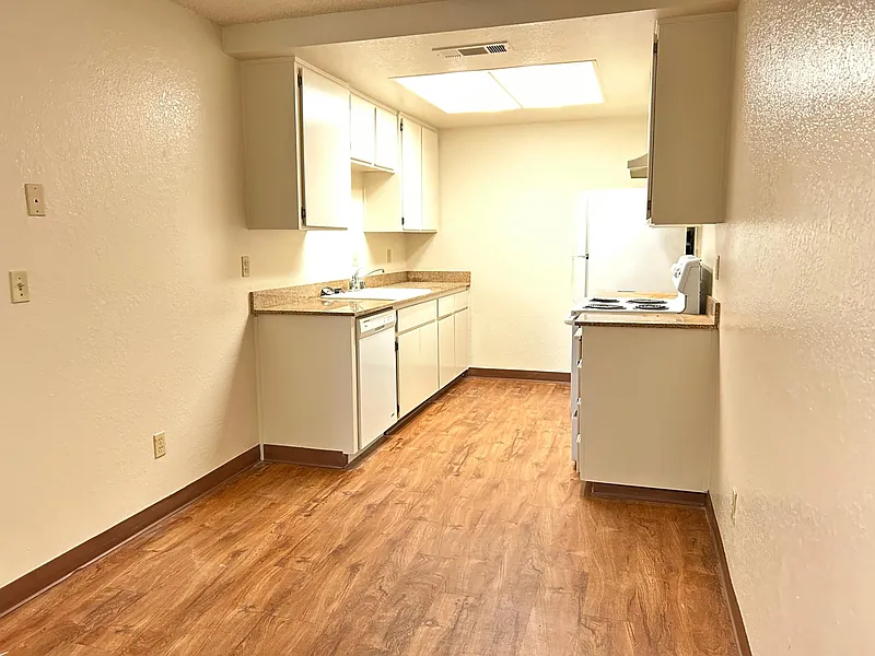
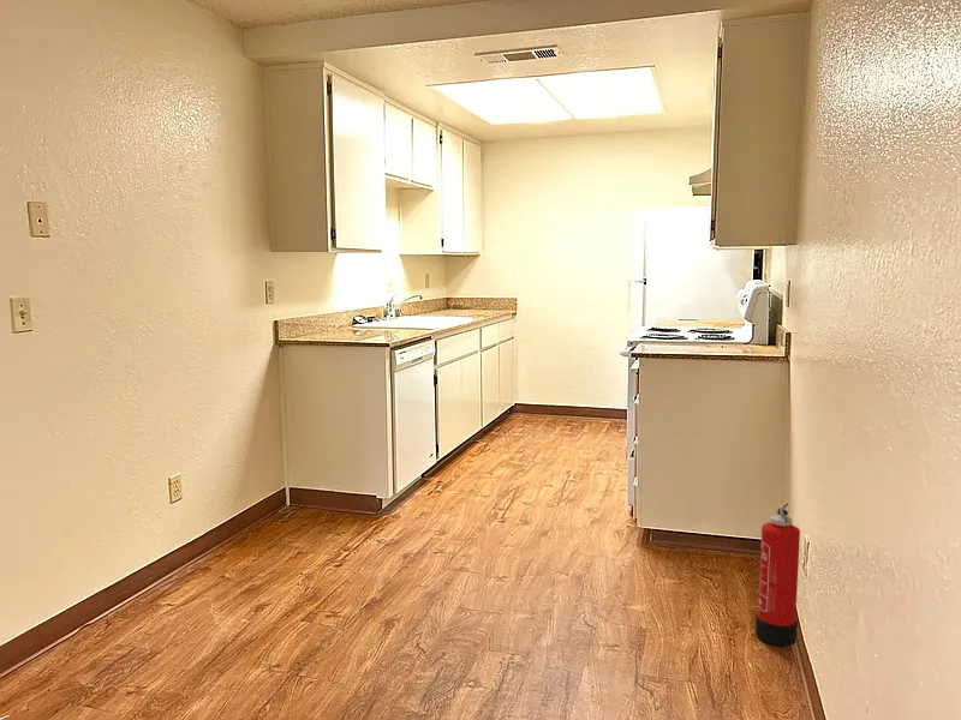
+ fire extinguisher (777, 564)
